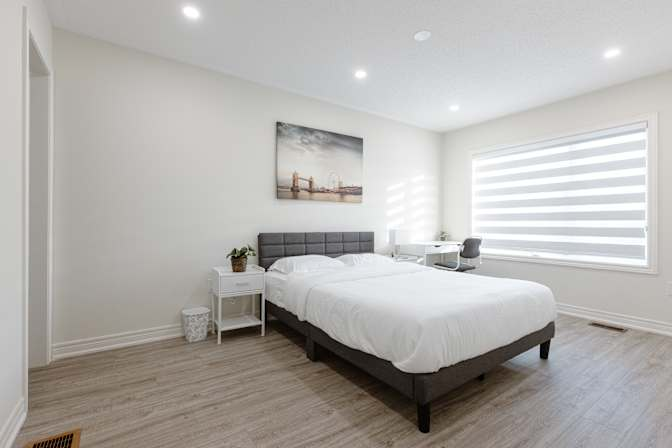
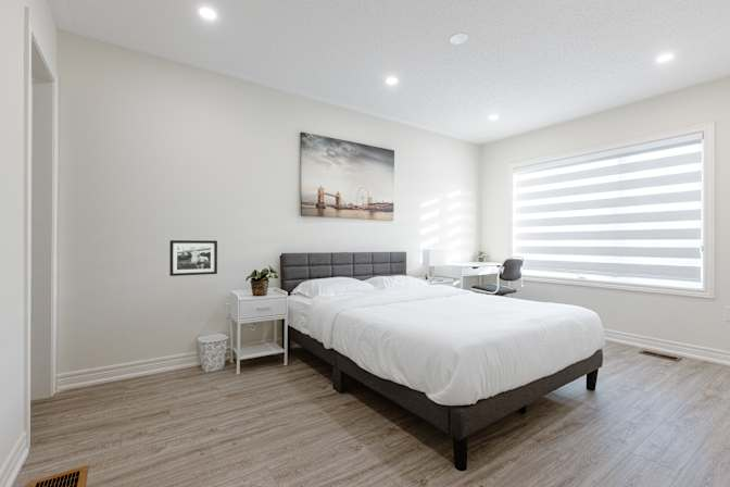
+ picture frame (193, 258)
